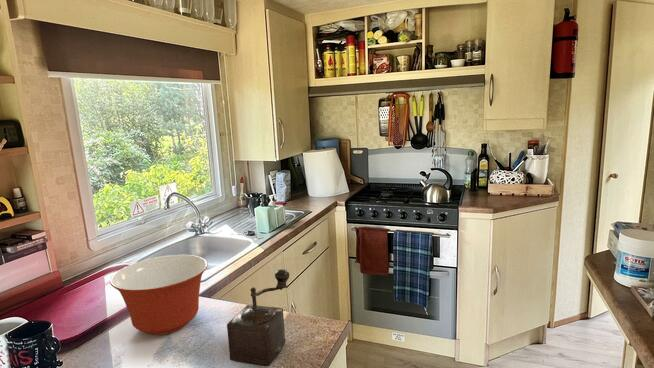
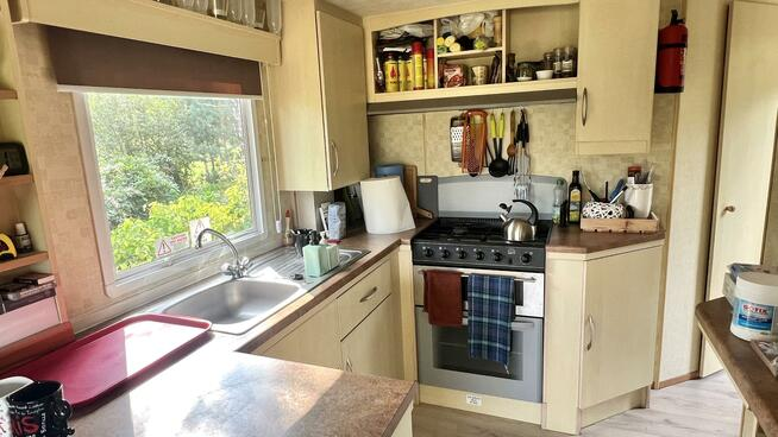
- pepper mill (261, 312)
- mixing bowl (164, 296)
